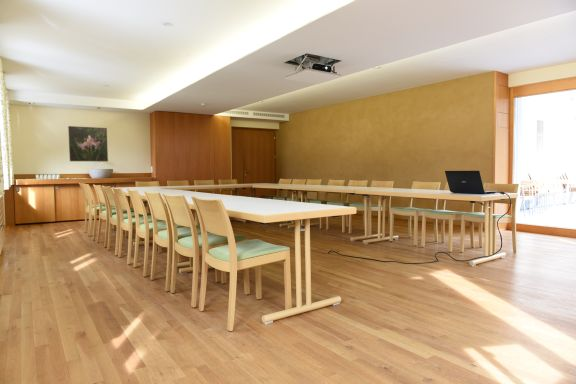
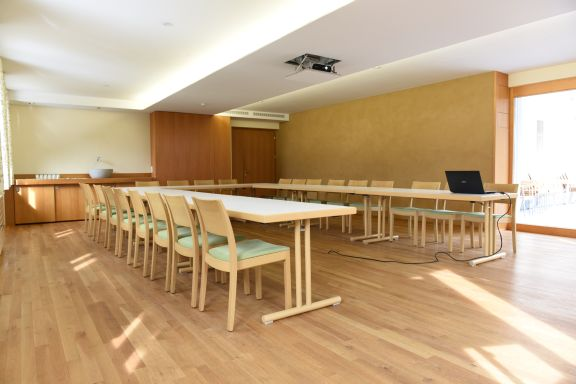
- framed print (88, 144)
